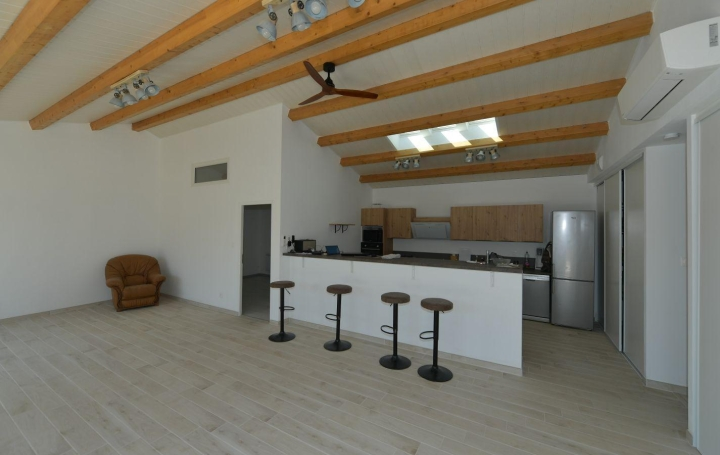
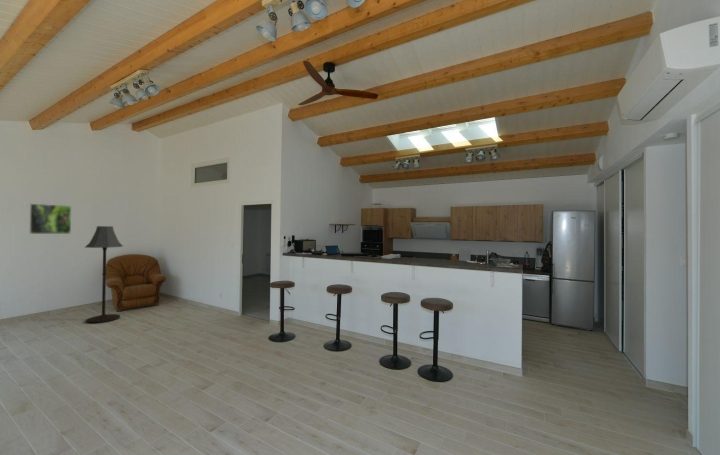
+ floor lamp (104, 272)
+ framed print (51, 219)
